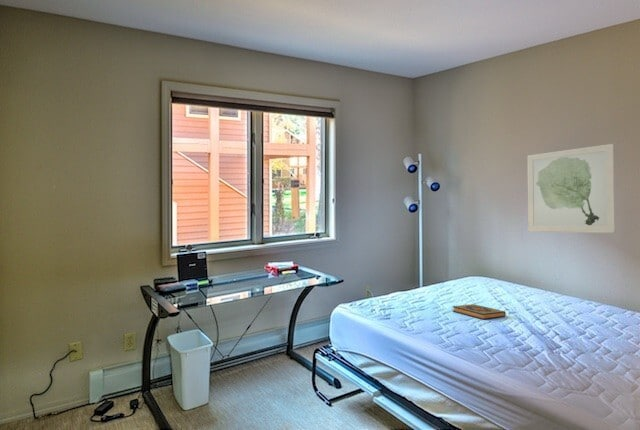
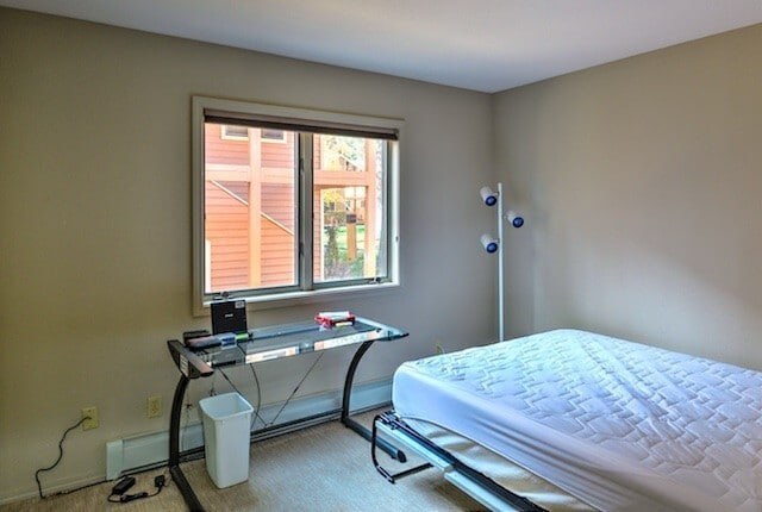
- hardback book (478, 311)
- wall art (567, 191)
